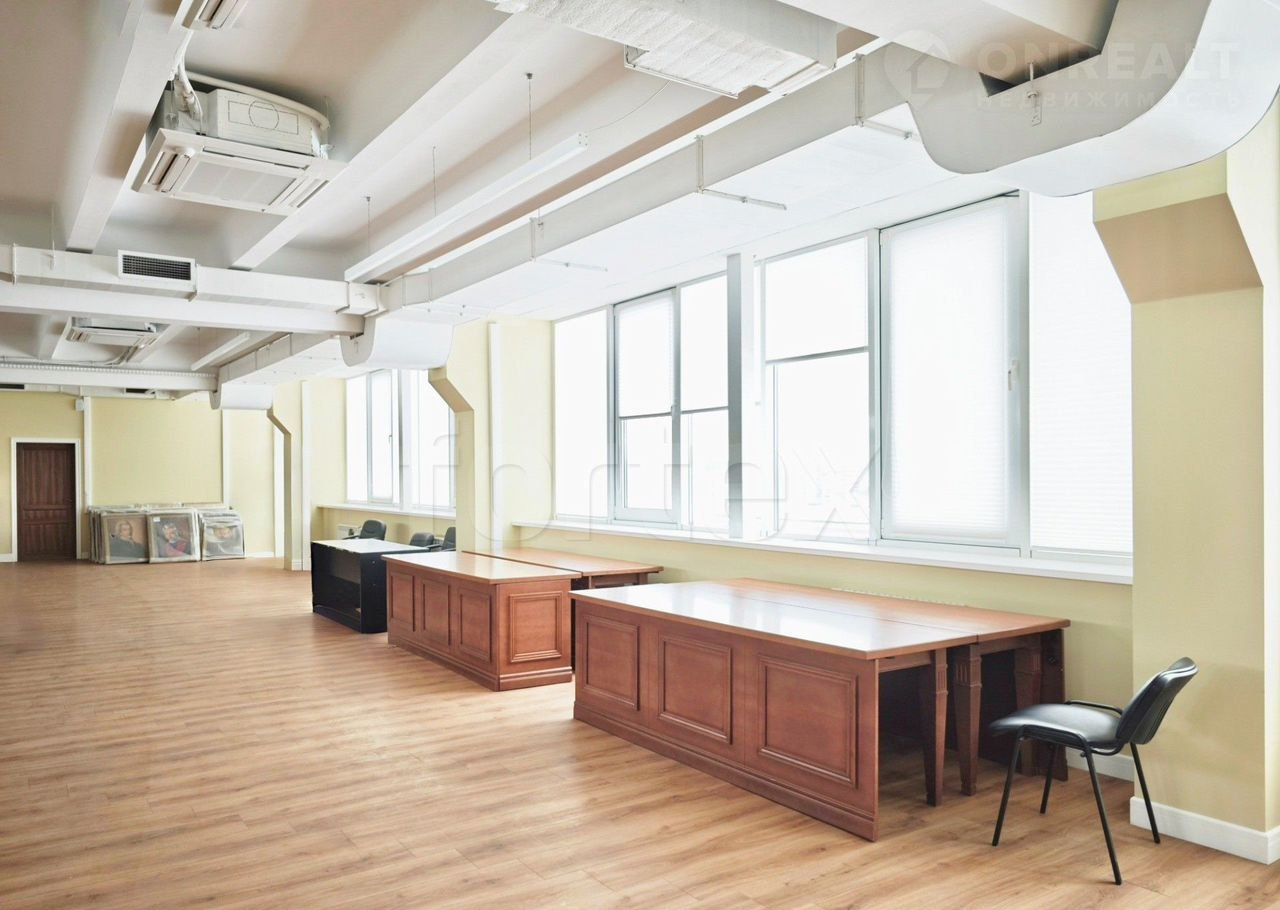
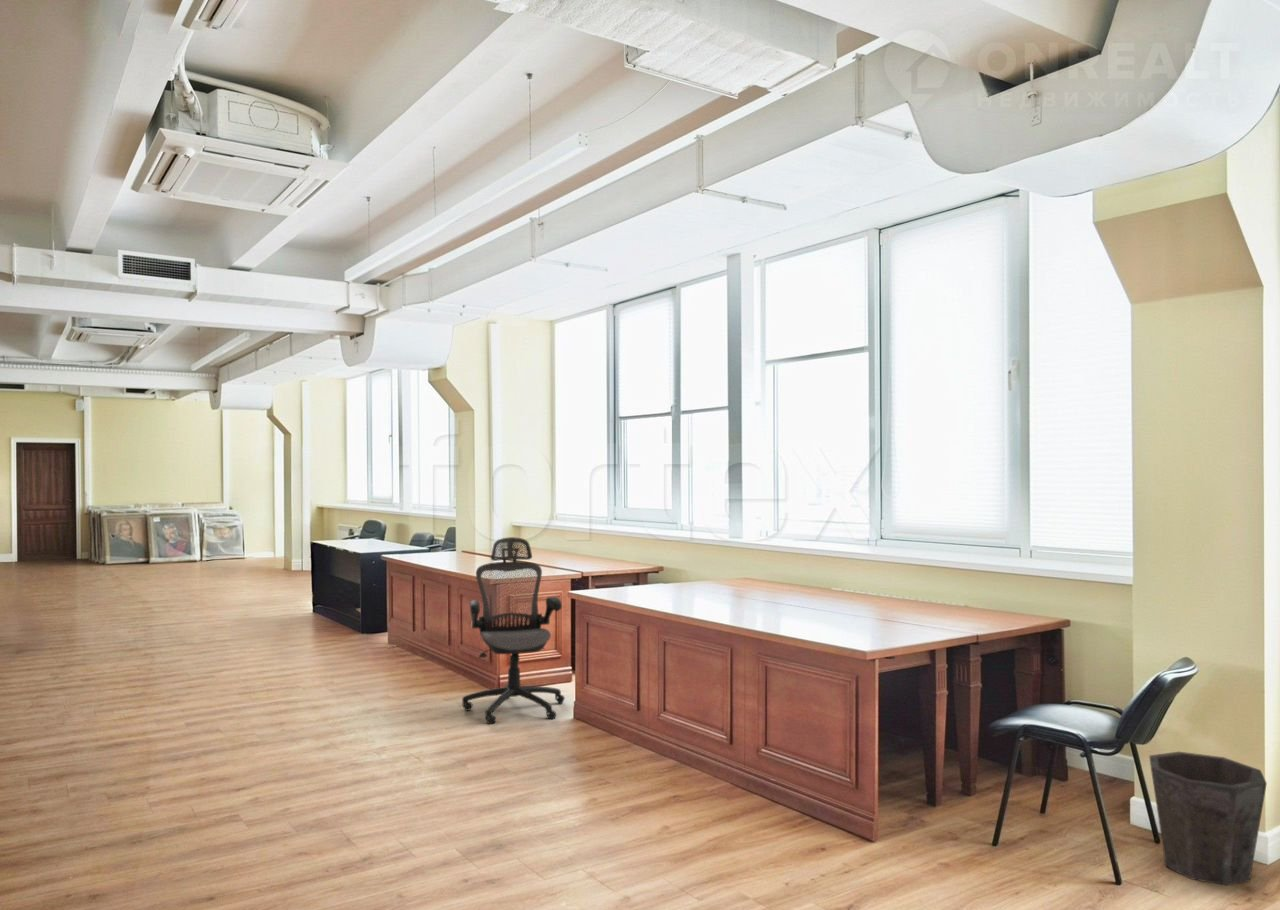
+ chair (515, 624)
+ waste bin (1205, 818)
